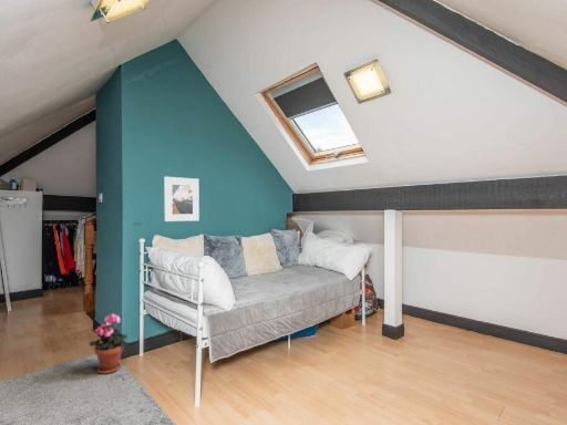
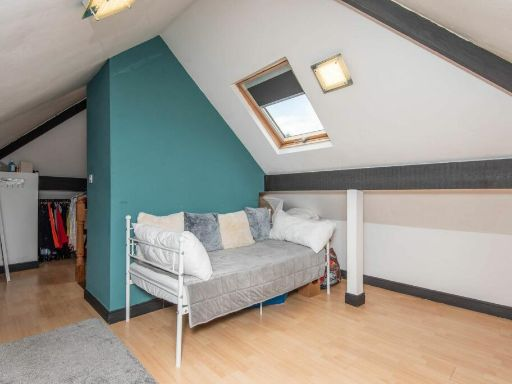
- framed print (182, 199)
- potted plant (109, 341)
